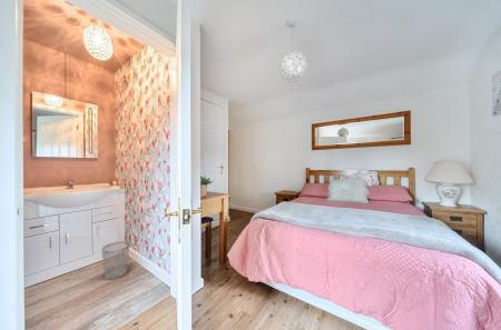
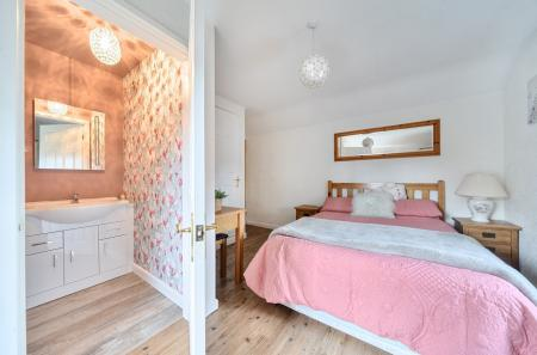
- wastebasket (116, 260)
